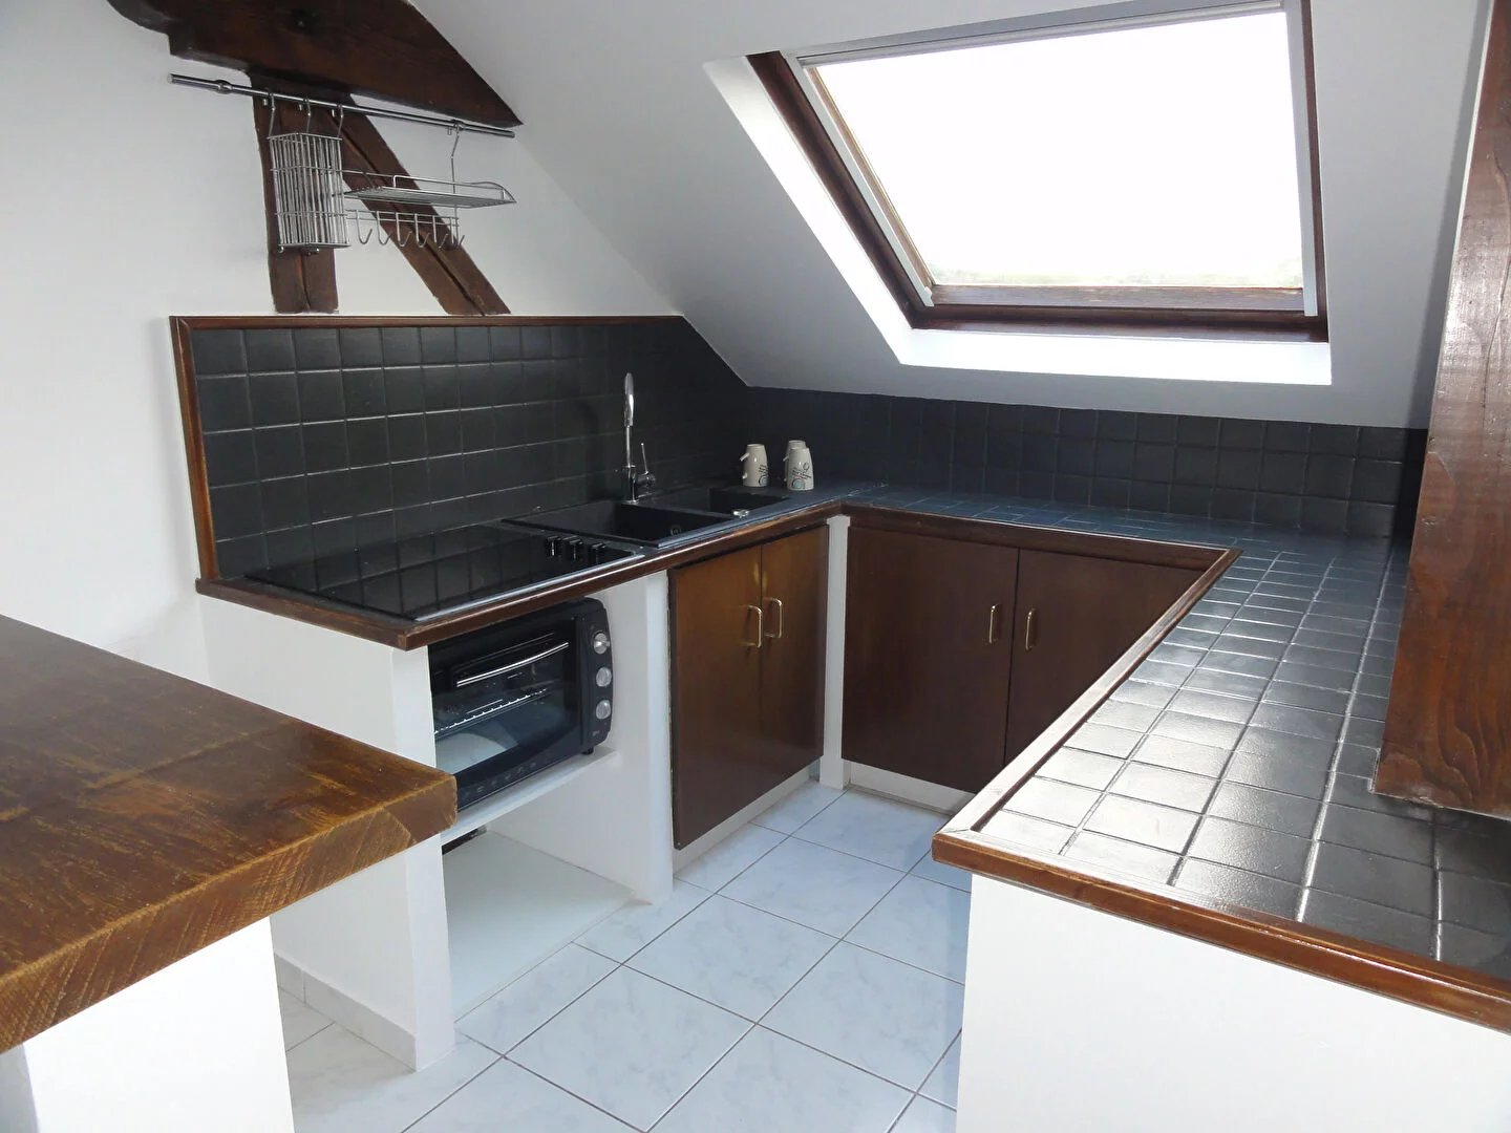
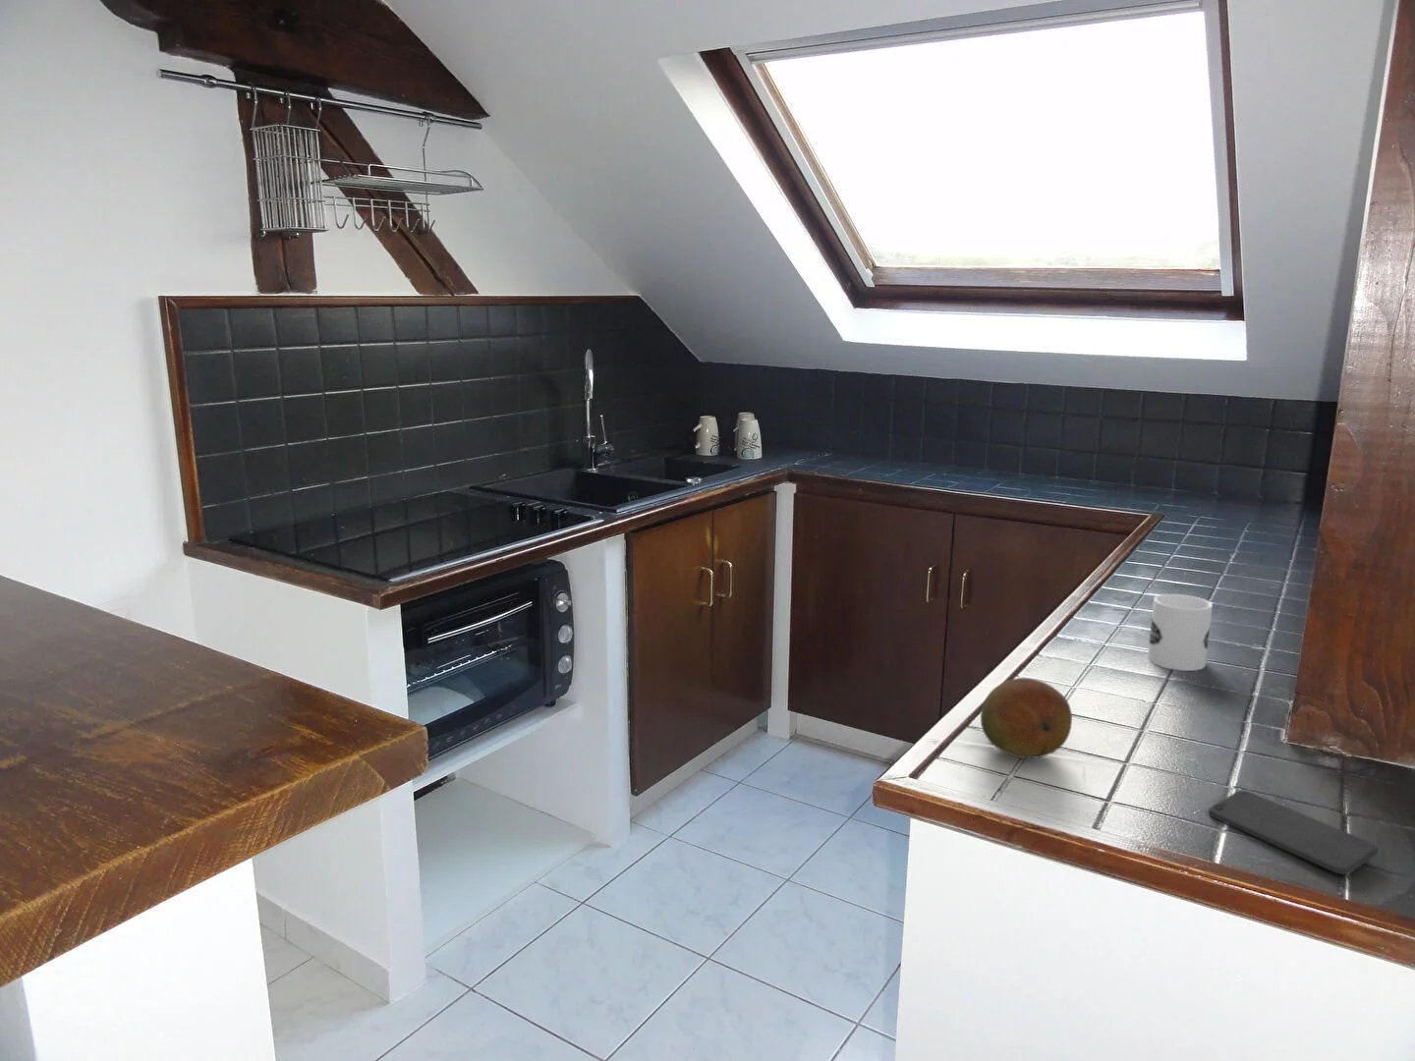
+ mug (1178, 627)
+ fruit (1021, 714)
+ smartphone (1289, 829)
